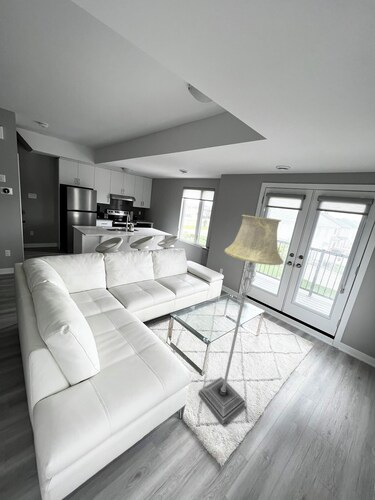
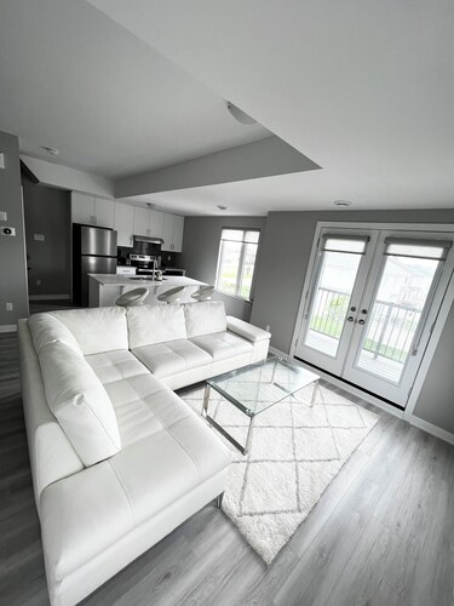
- floor lamp (239, 318)
